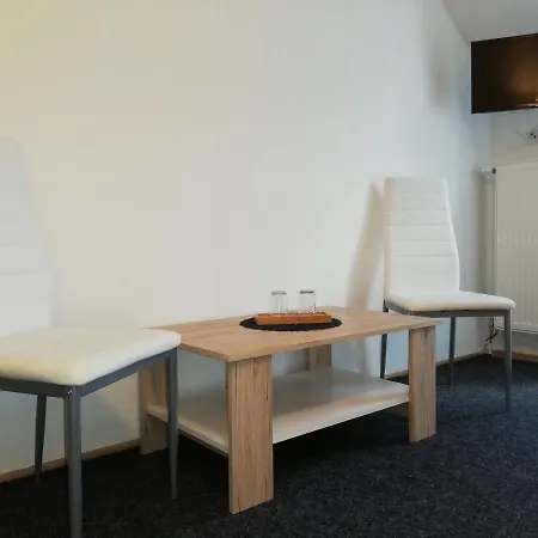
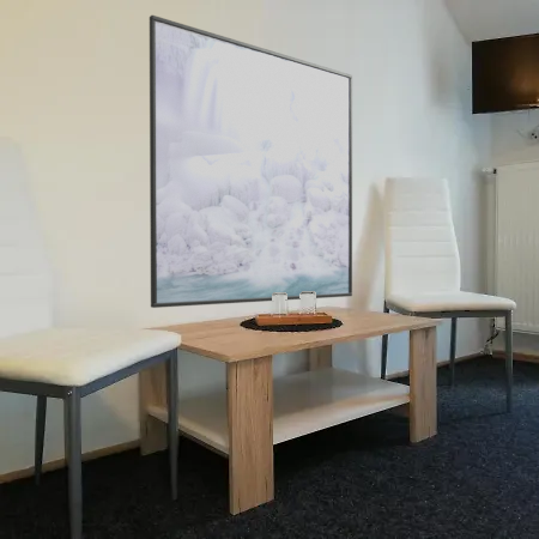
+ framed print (265, 175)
